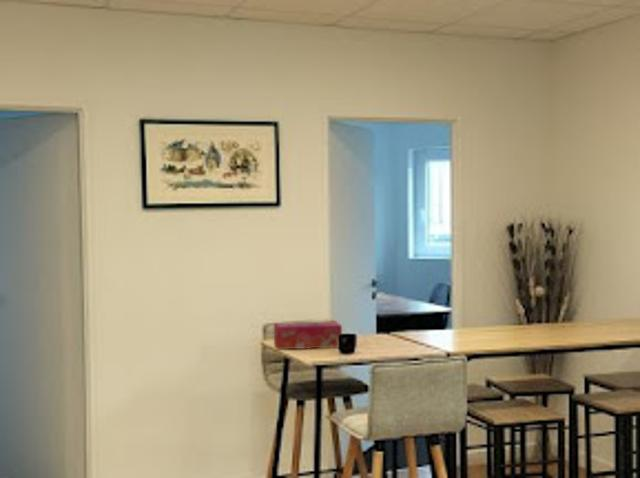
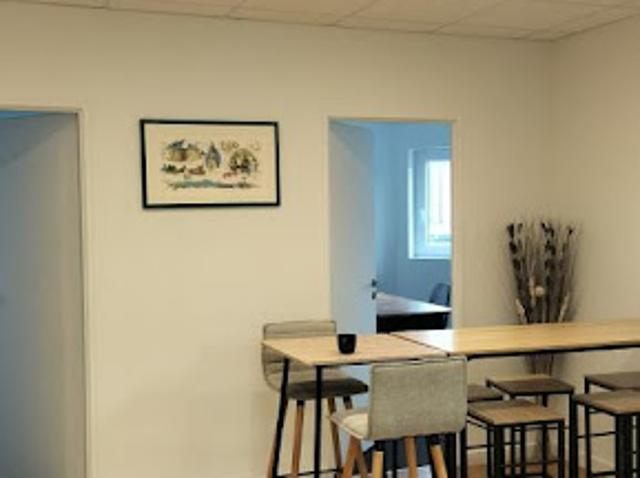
- tissue box (307, 335)
